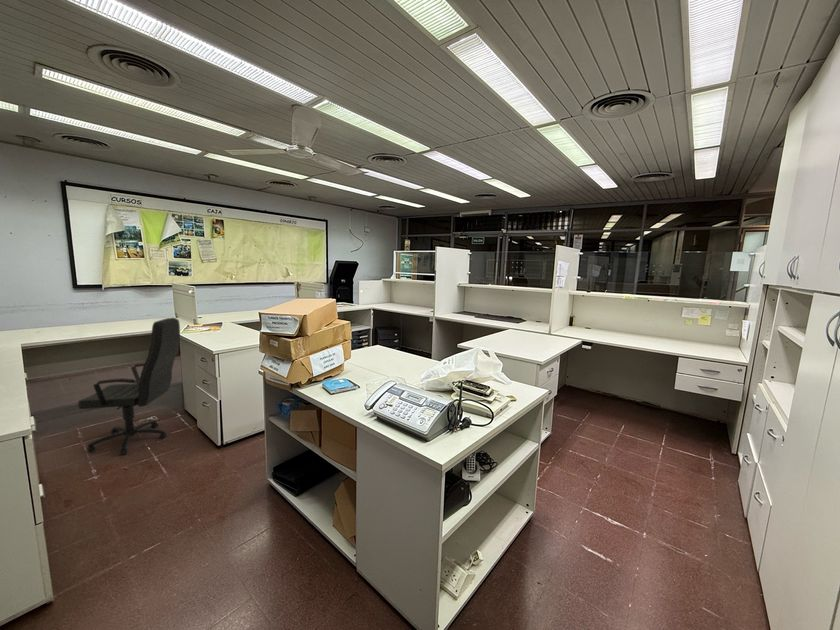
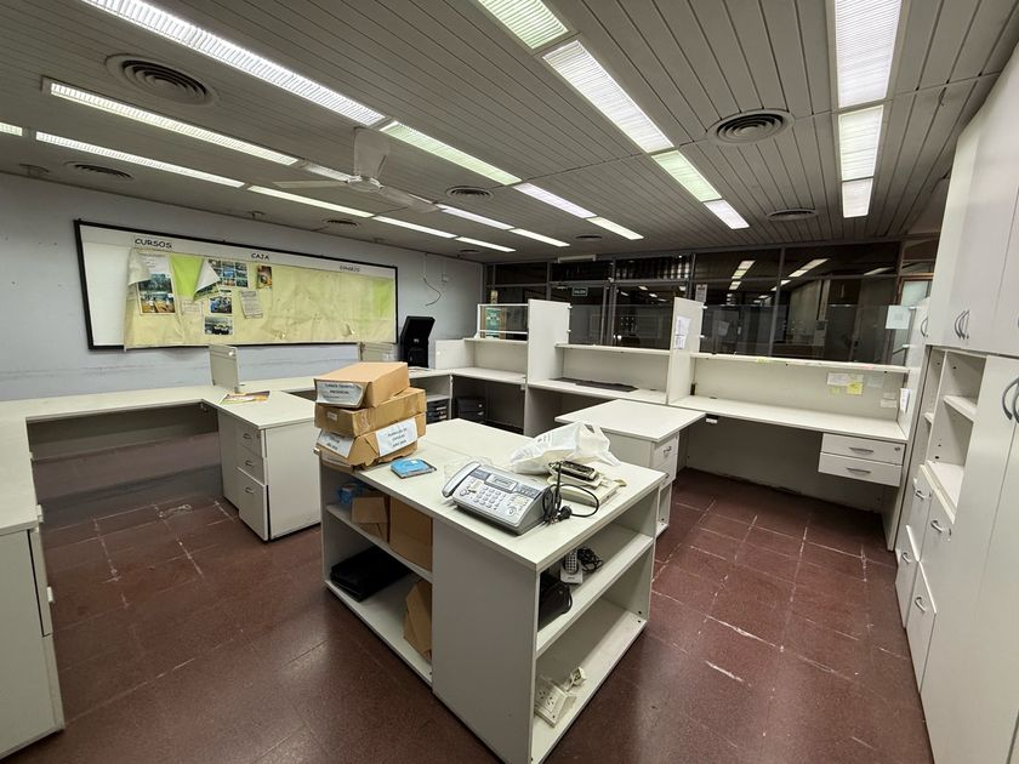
- office chair (134, 381)
